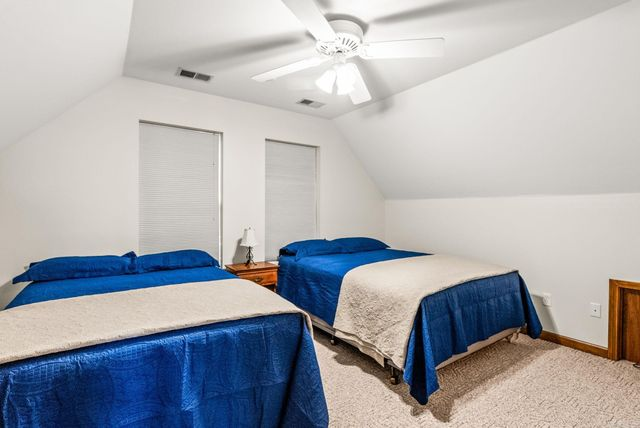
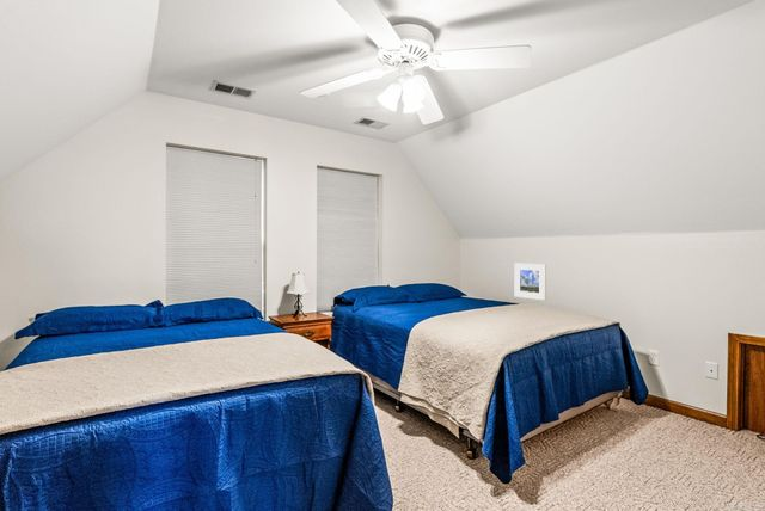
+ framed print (530, 281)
